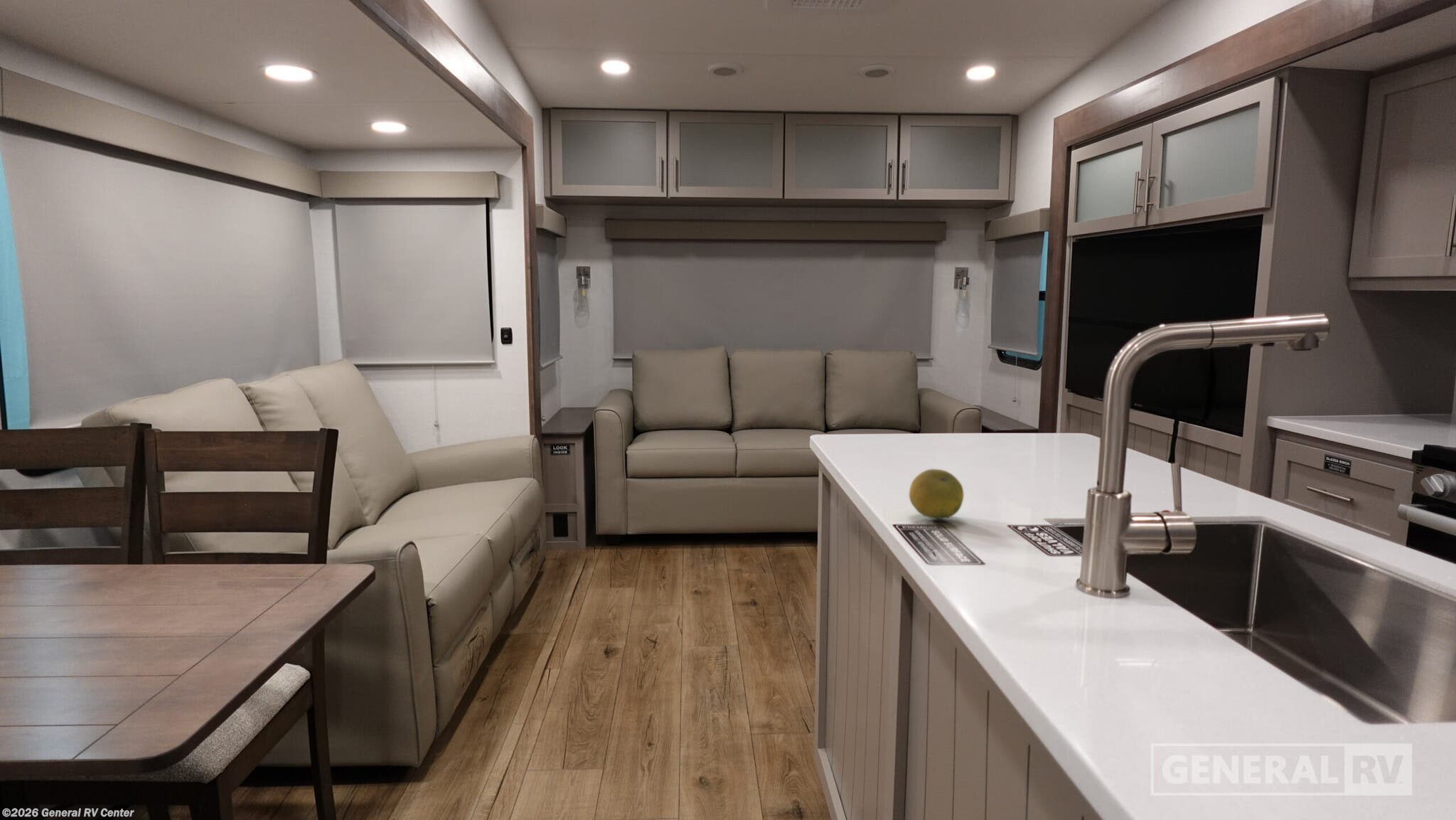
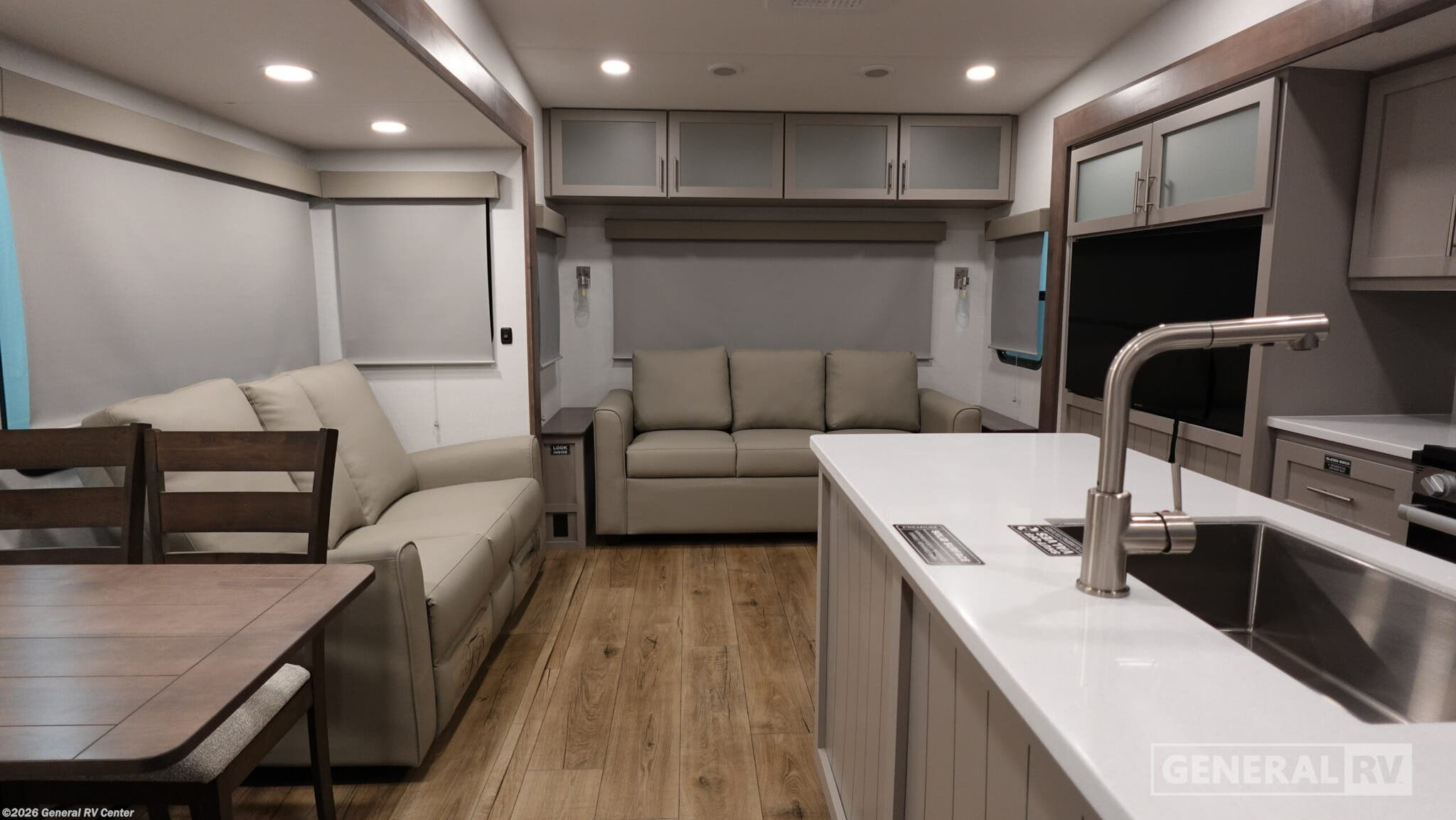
- fruit (936, 494)
